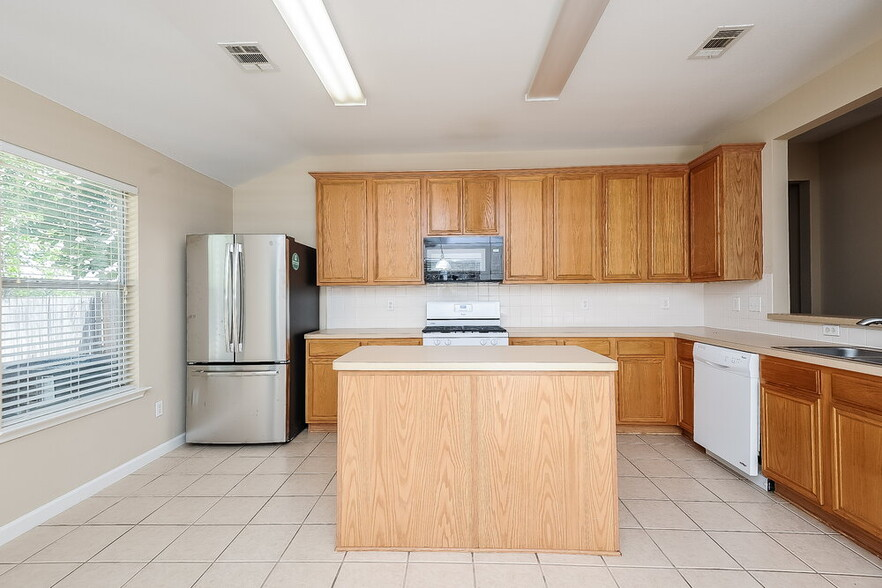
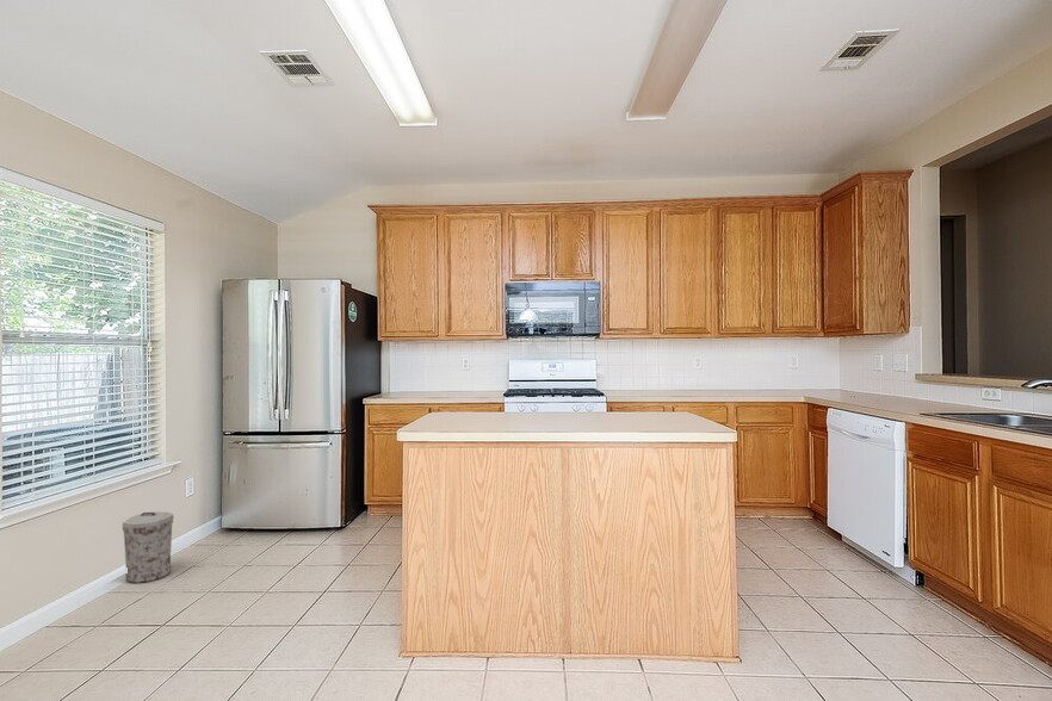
+ trash can (148, 544)
